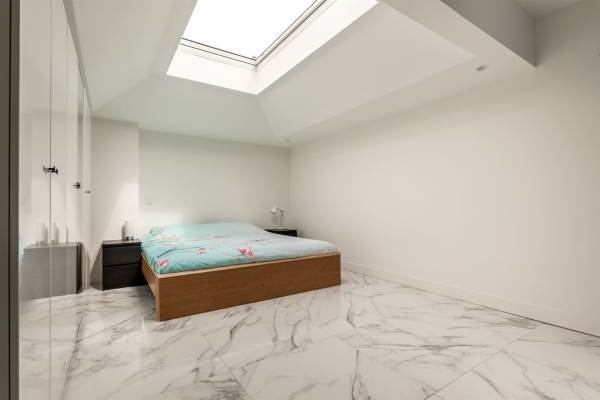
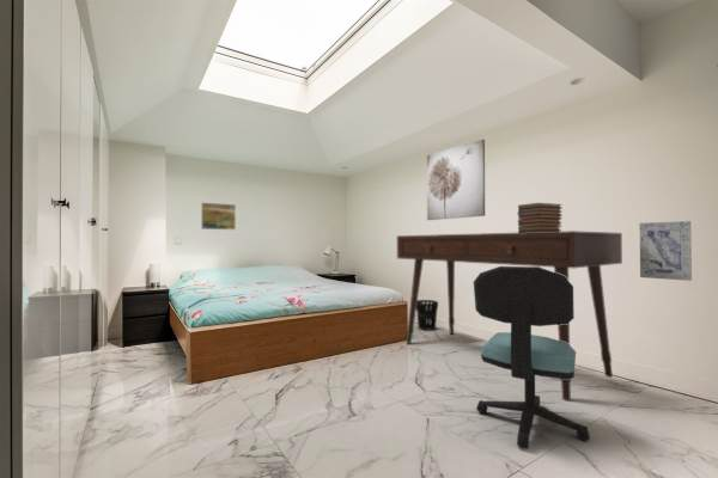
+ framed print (218, 216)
+ wastebasket (426, 314)
+ book stack (540, 219)
+ wall art (664, 250)
+ office chair (527, 344)
+ desk (492, 263)
+ wall art (454, 183)
